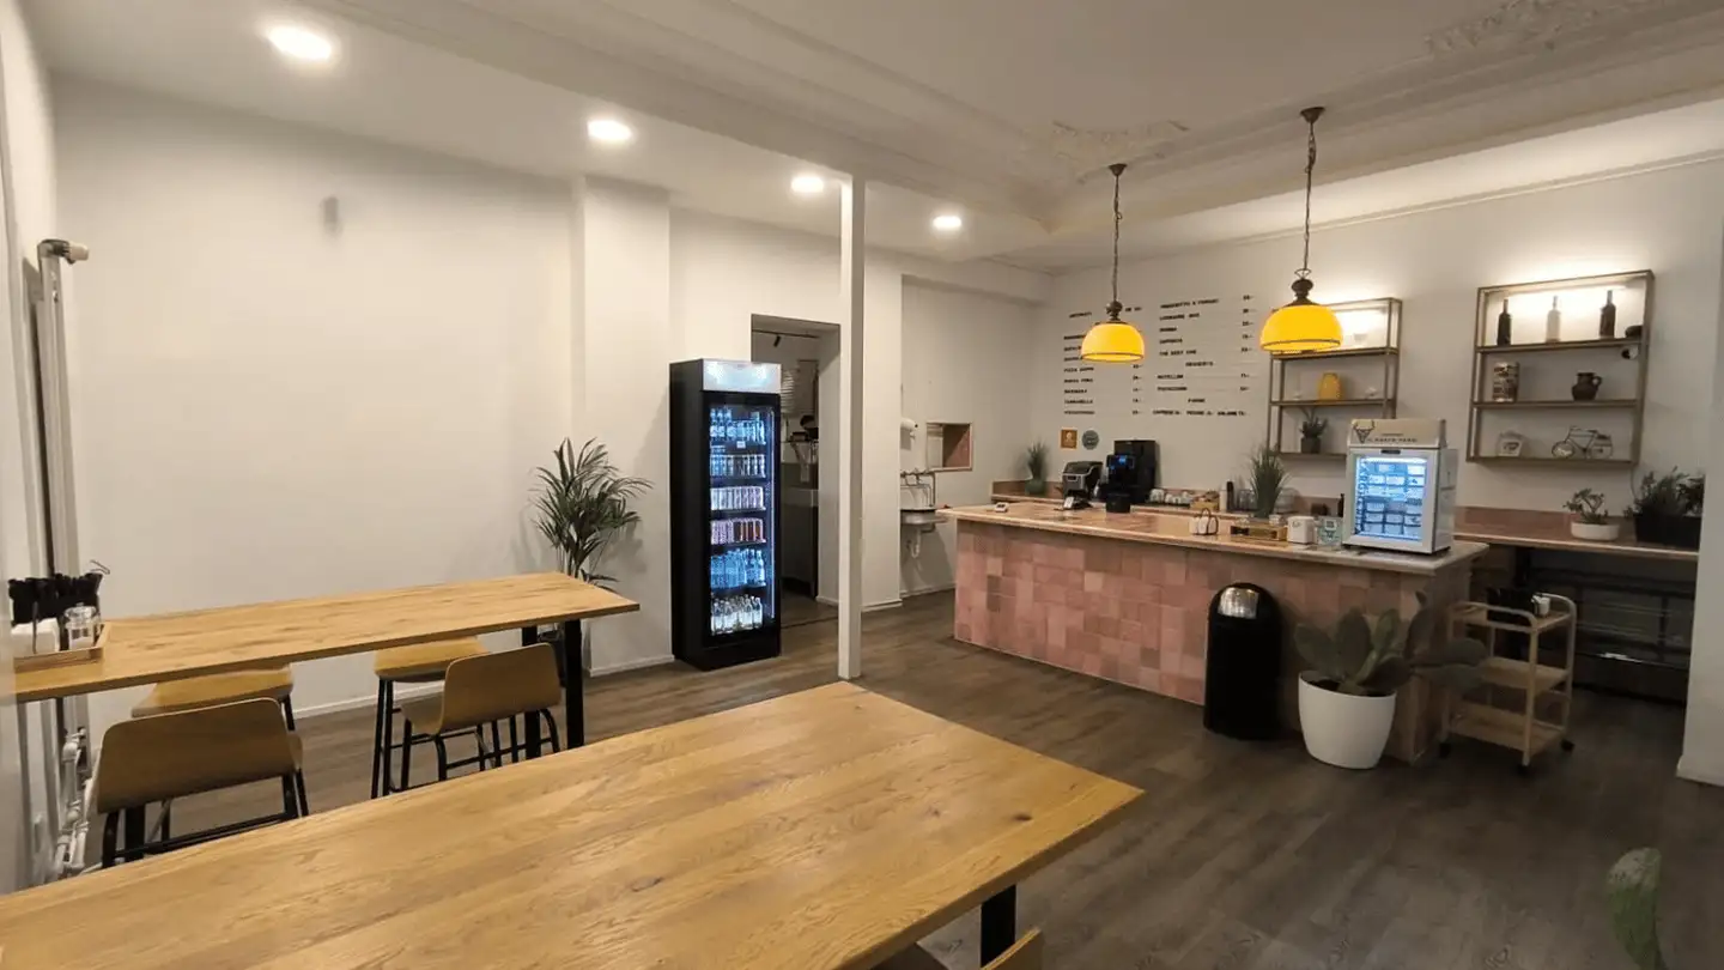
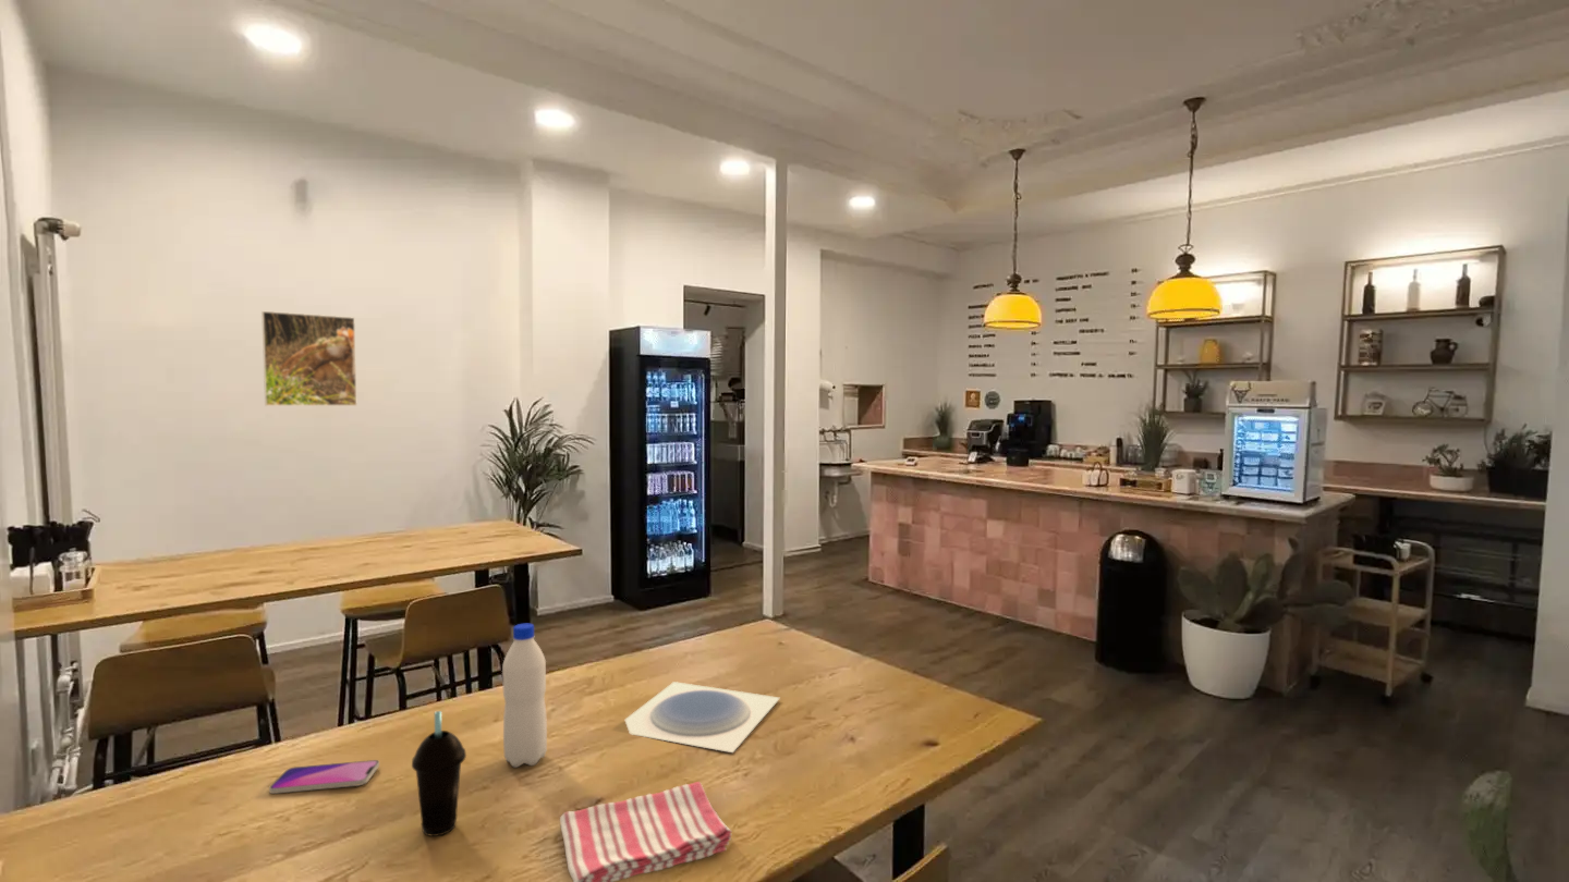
+ smartphone (326, 775)
+ dish towel (643, 826)
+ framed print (311, 359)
+ cup (439, 770)
+ water bottle (524, 693)
+ plate (700, 708)
